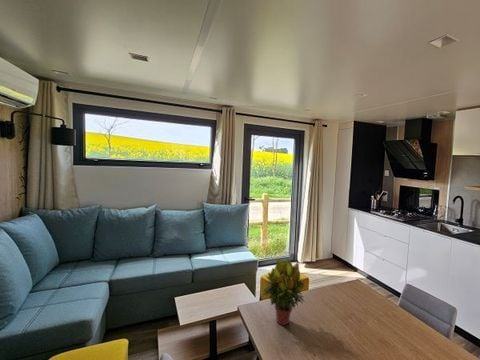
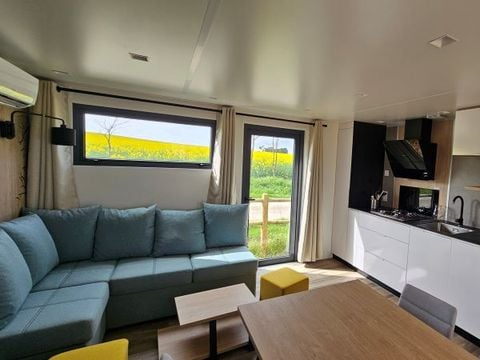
- potted plant (283, 290)
